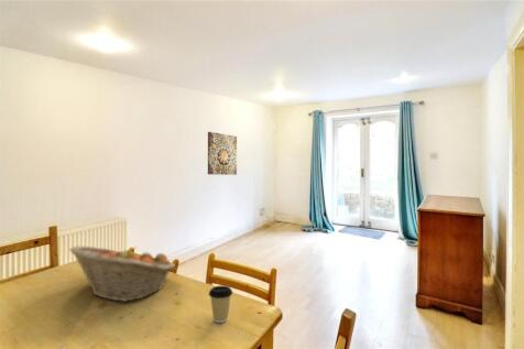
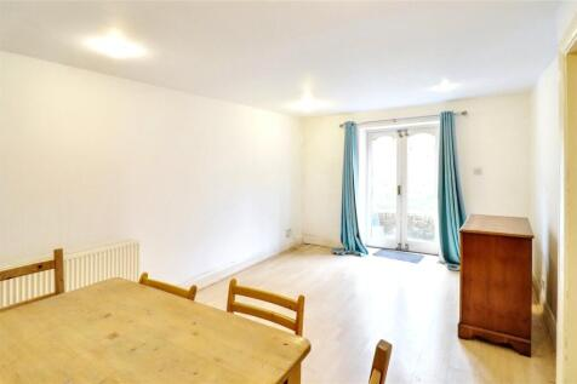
- fruit basket (123, 265)
- wall art (222, 154)
- coffee cup (220, 303)
